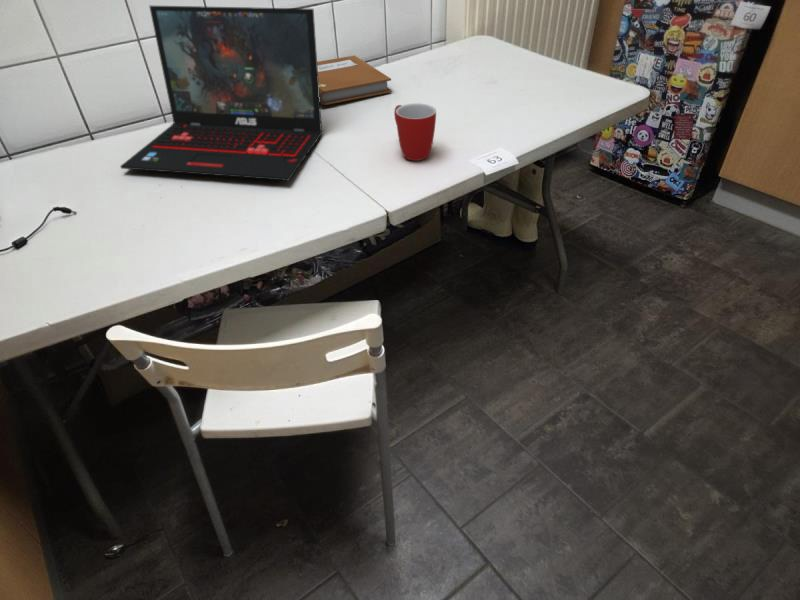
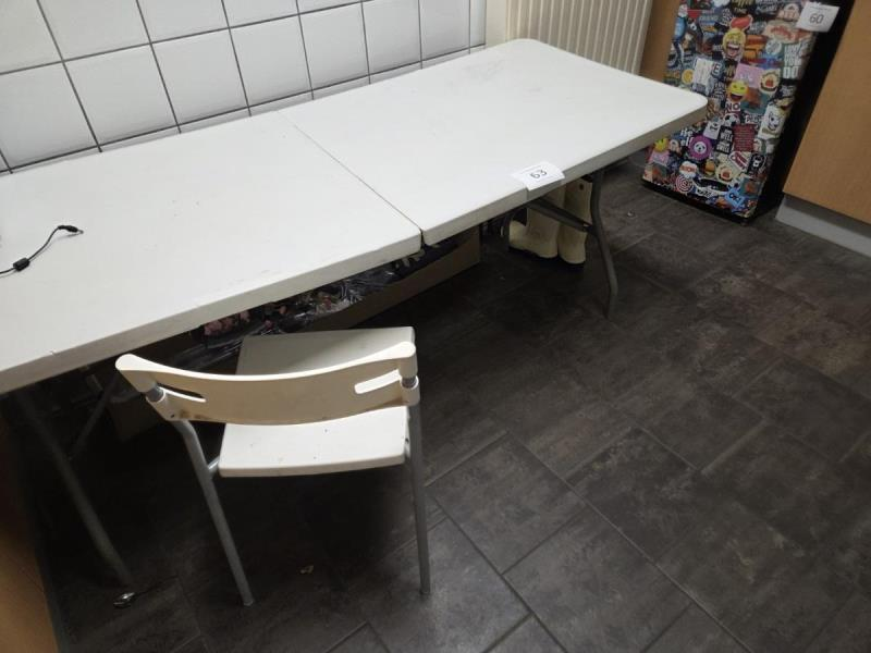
- laptop (216, 91)
- notebook (337, 78)
- mug (411, 130)
